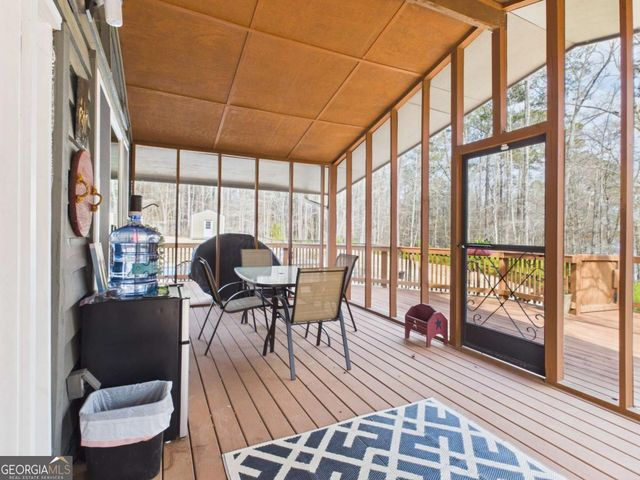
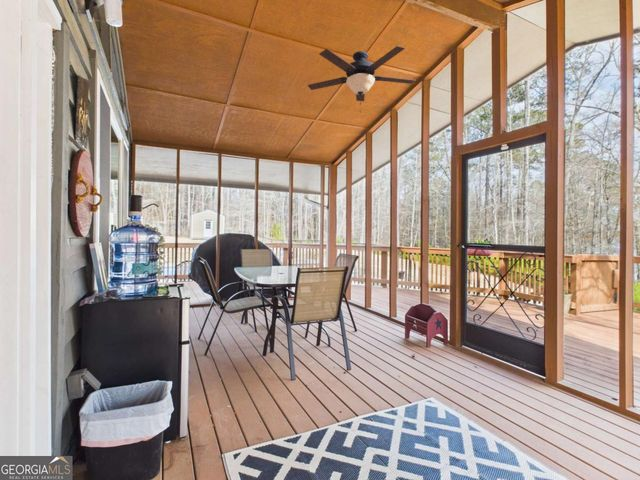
+ ceiling fan (360, 85)
